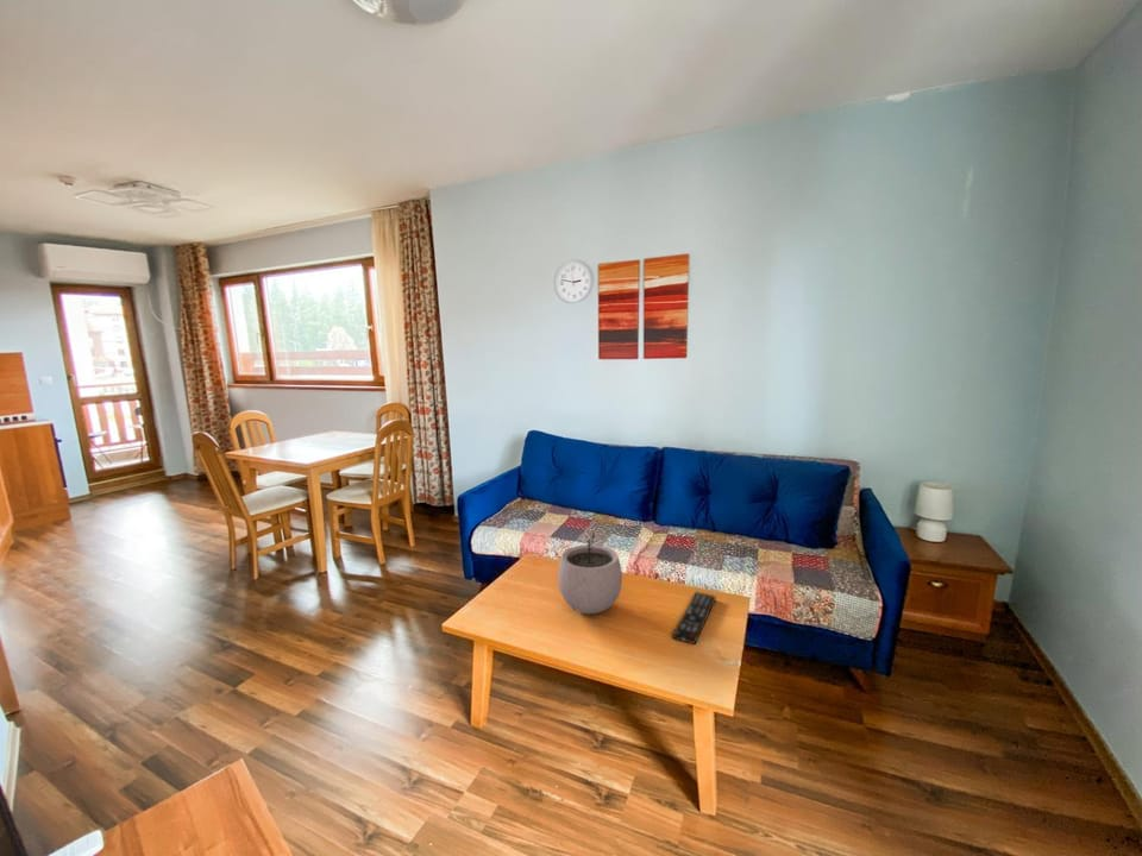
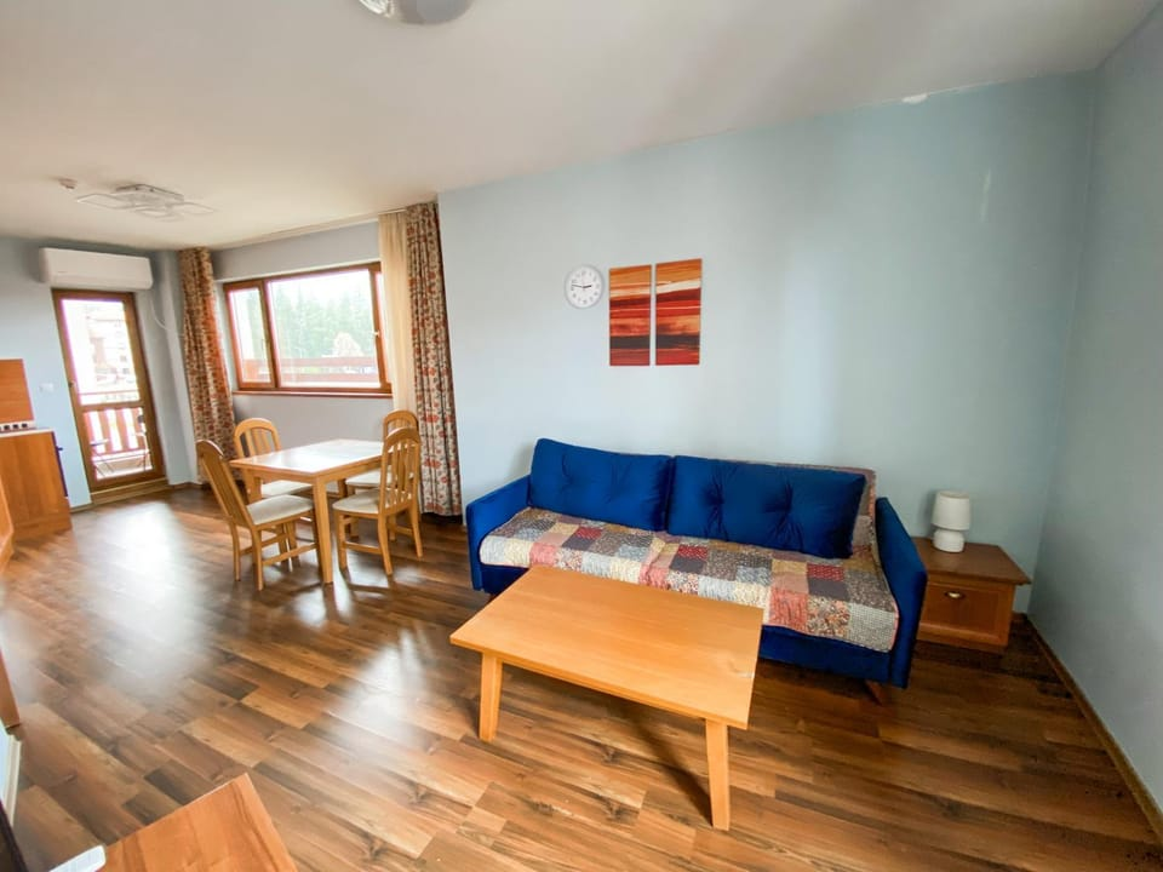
- remote control (695, 615)
- plant pot (590, 569)
